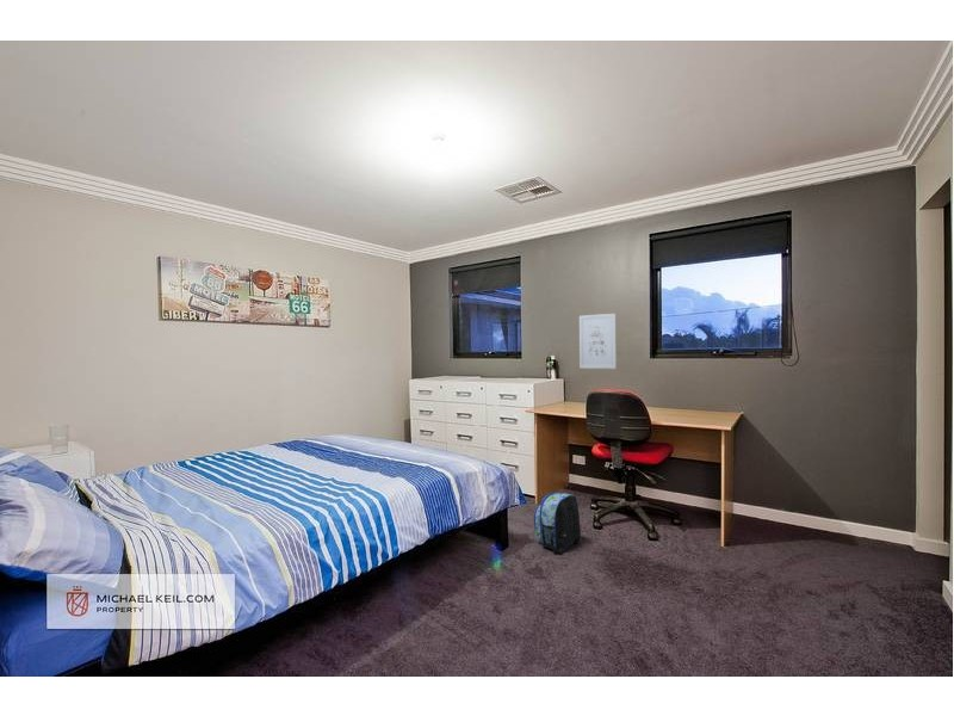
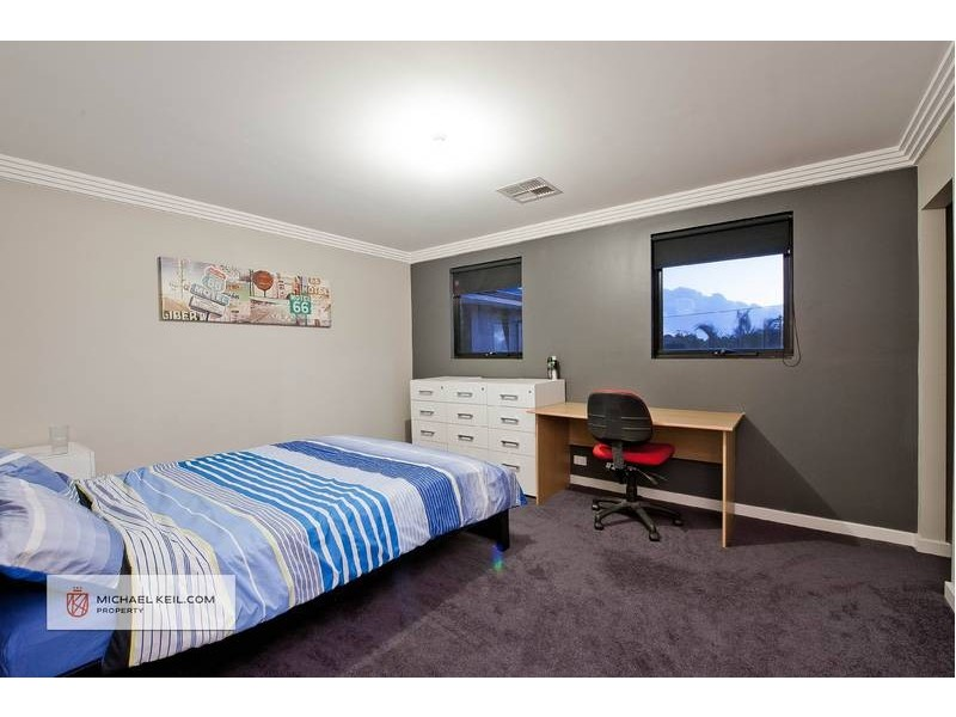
- wall art (596, 341)
- backpack (556, 518)
